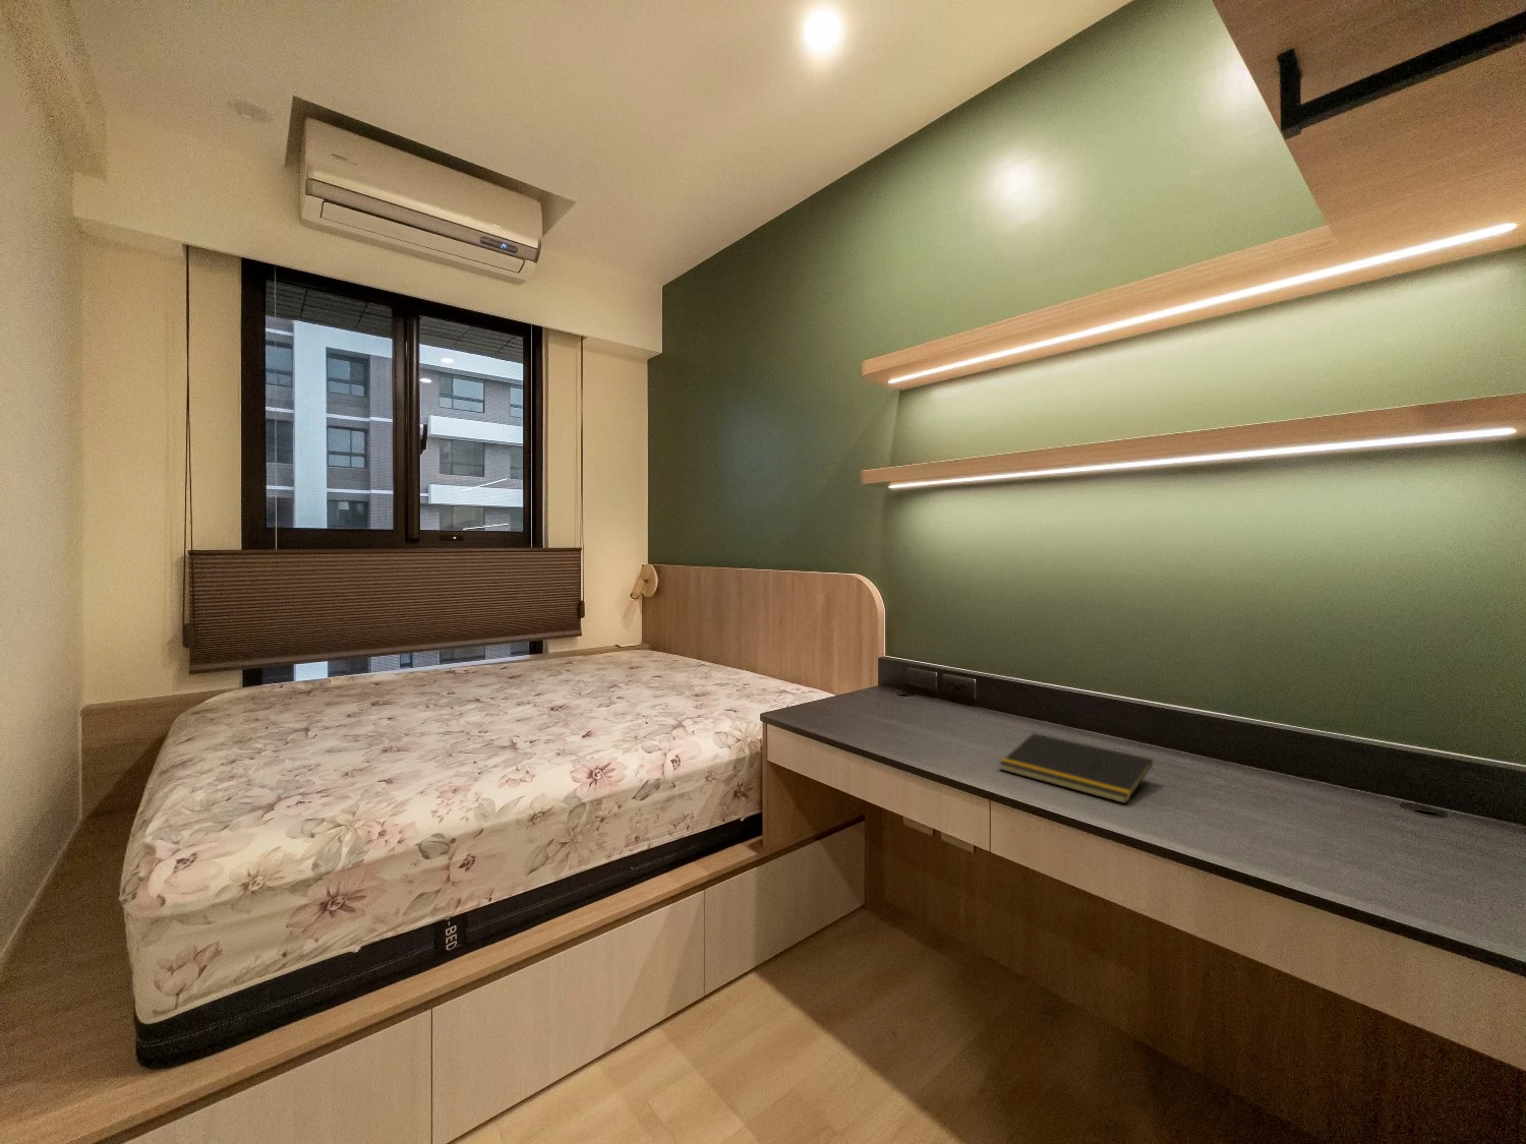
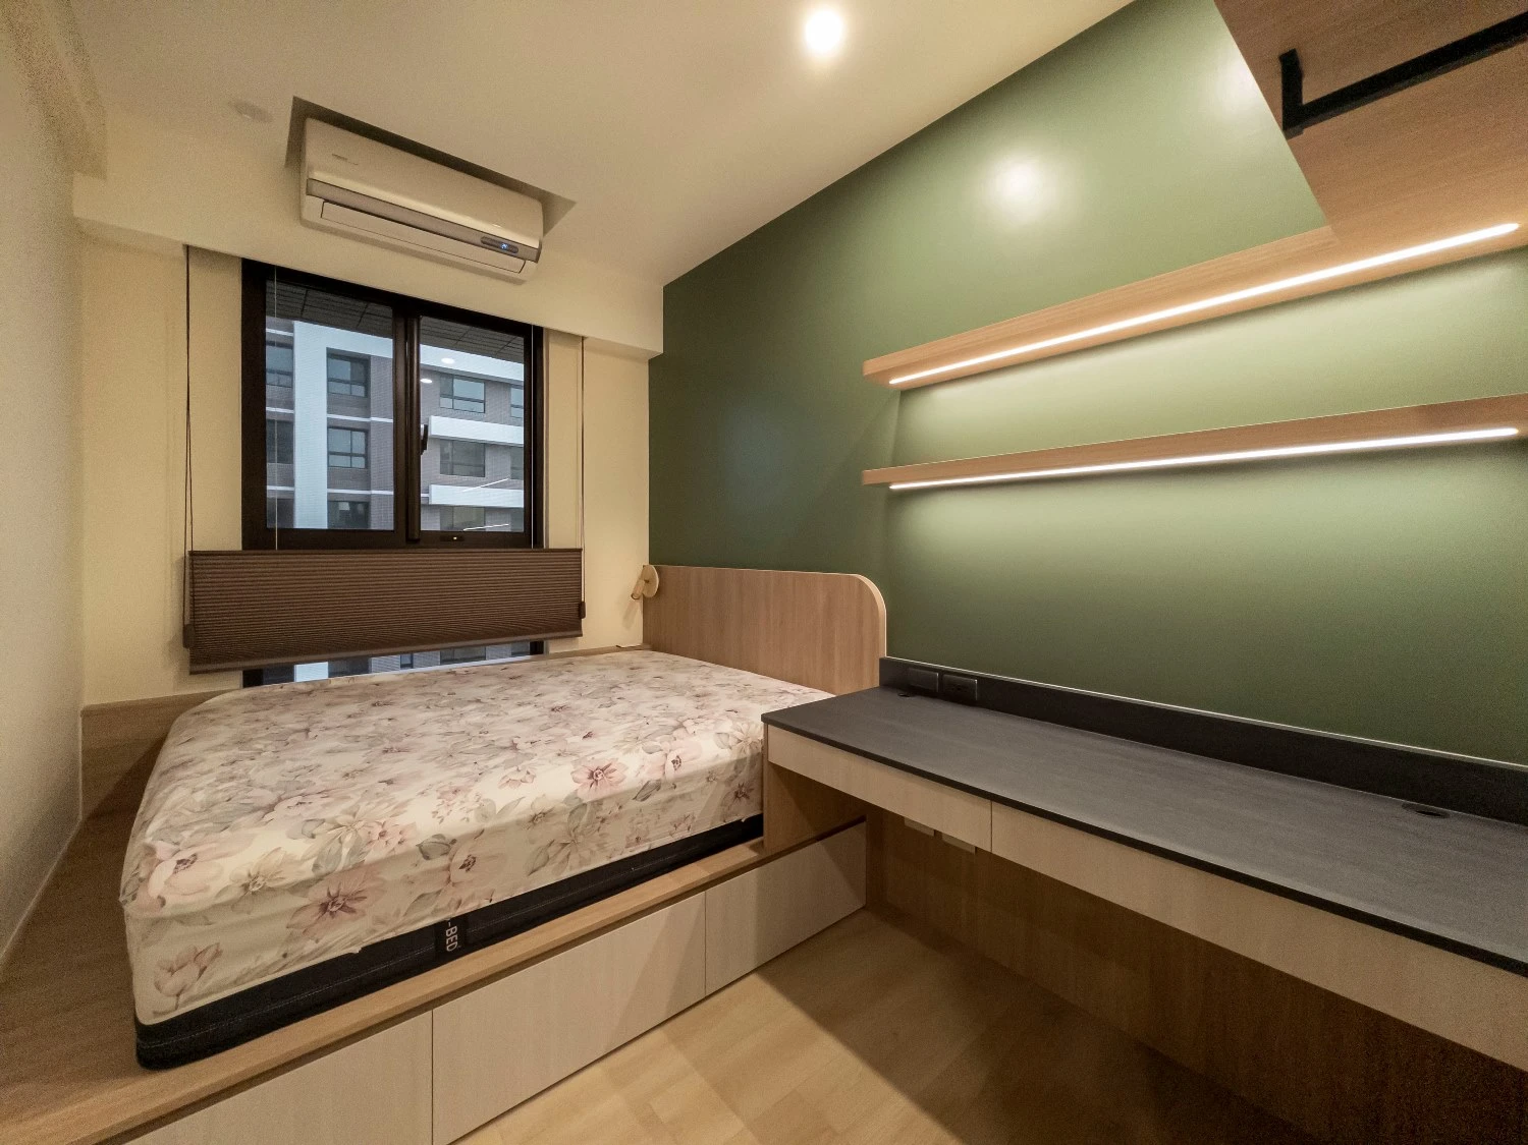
- notepad (1073, 764)
